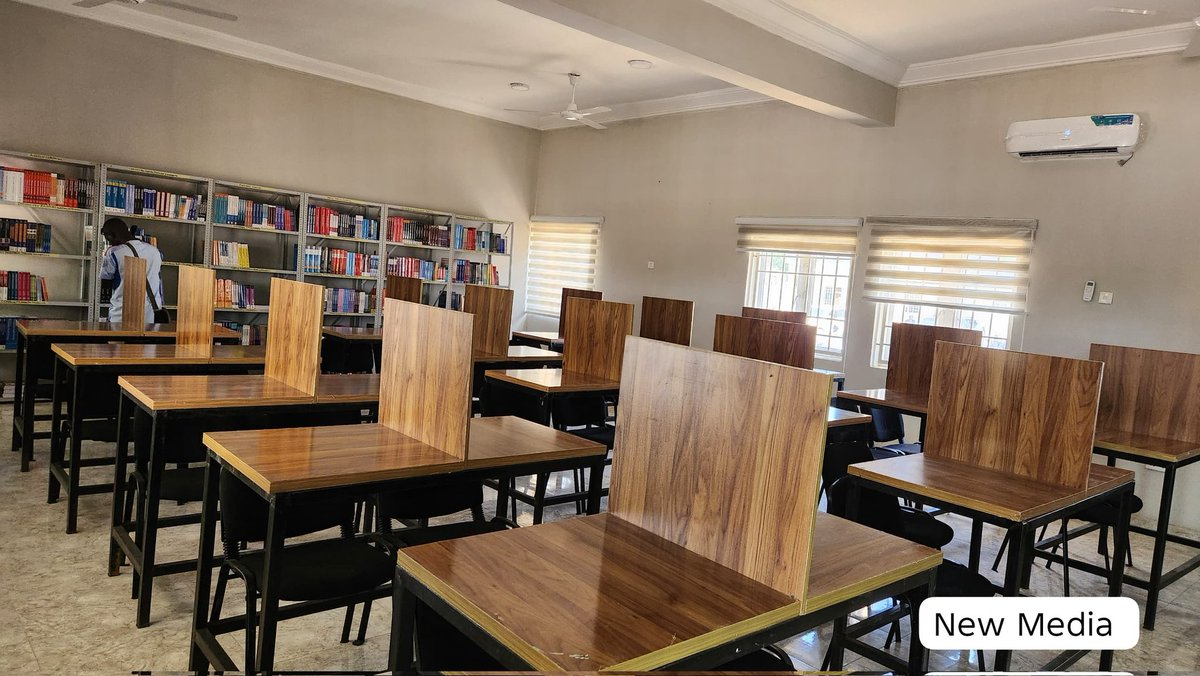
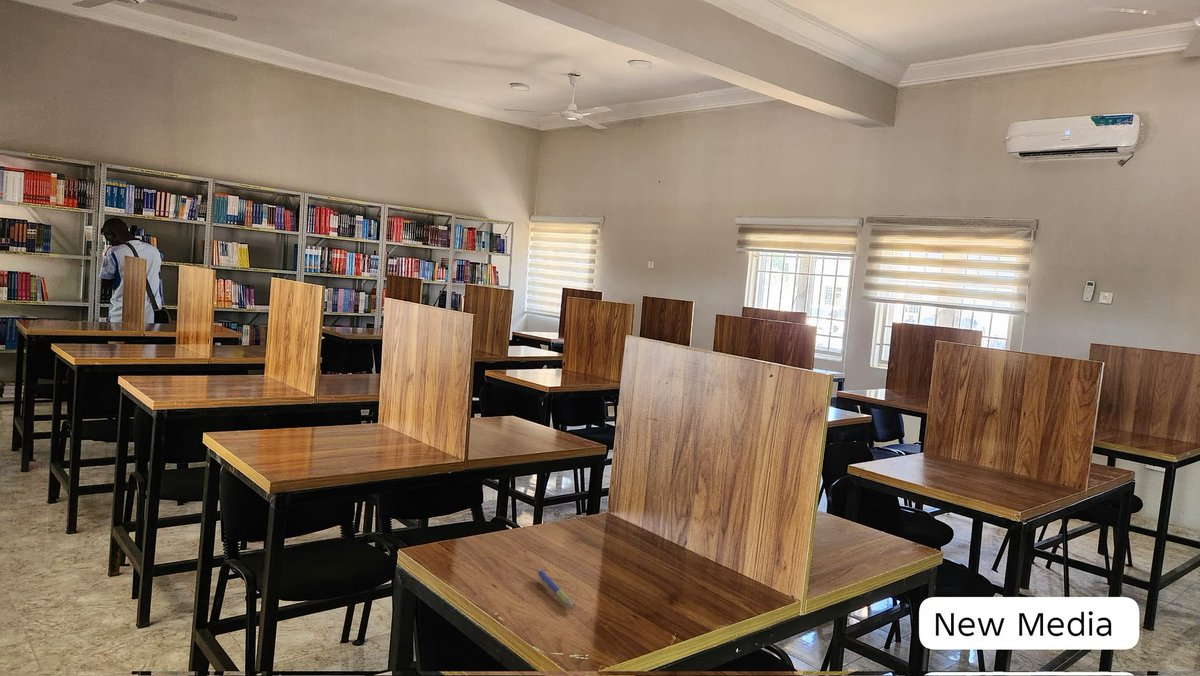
+ pen (554, 587)
